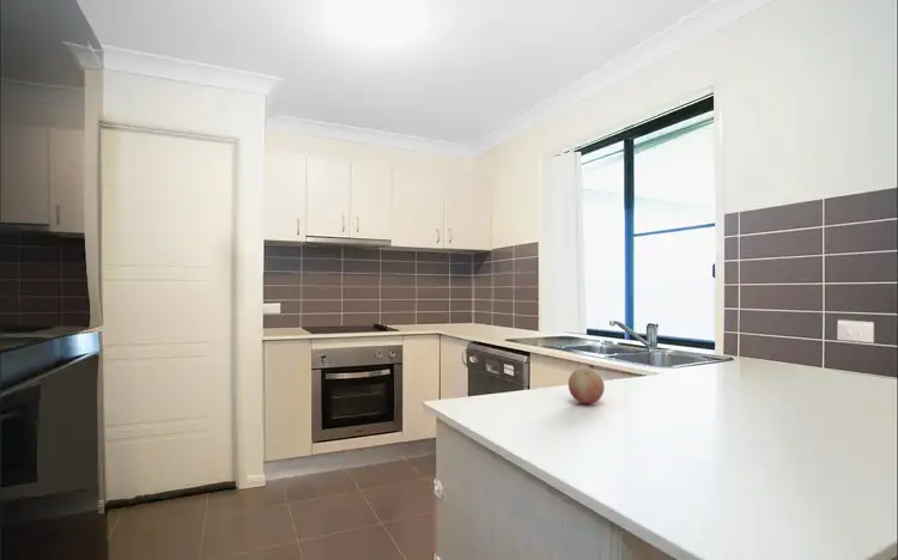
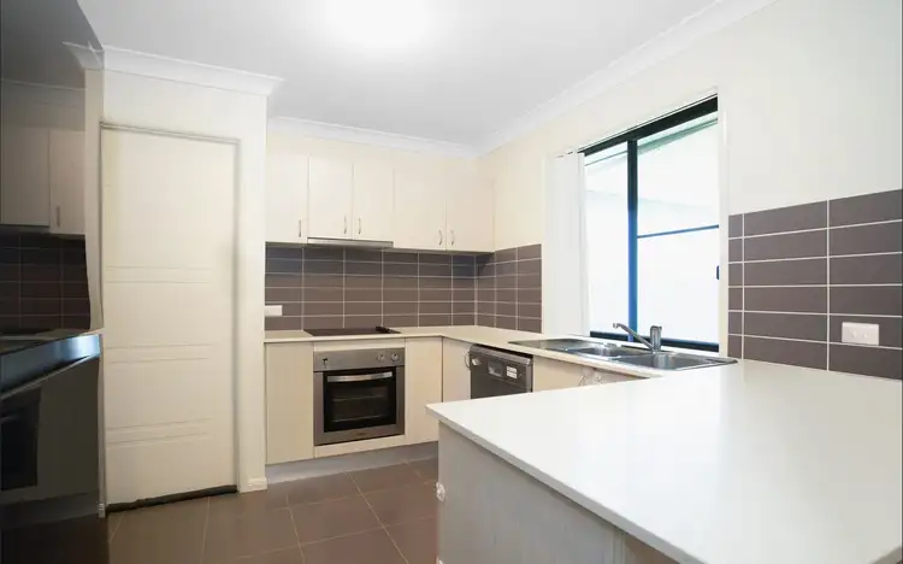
- fruit (585, 385)
